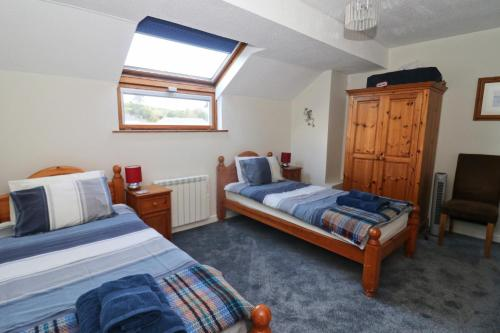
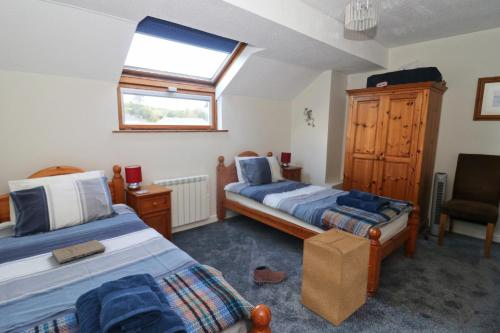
+ shoe (269, 273)
+ cardboard box (335, 271)
+ book (79, 250)
